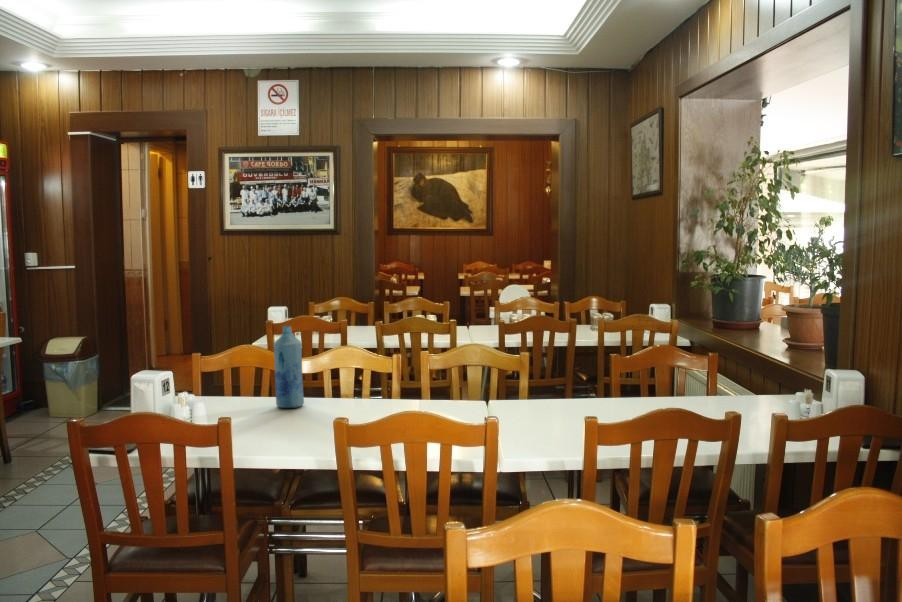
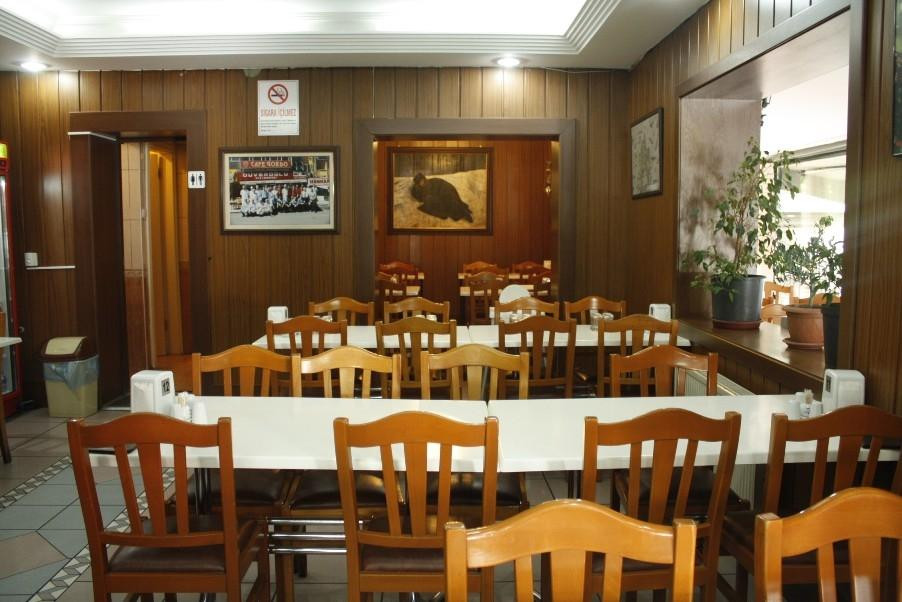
- bottle (288, 366)
